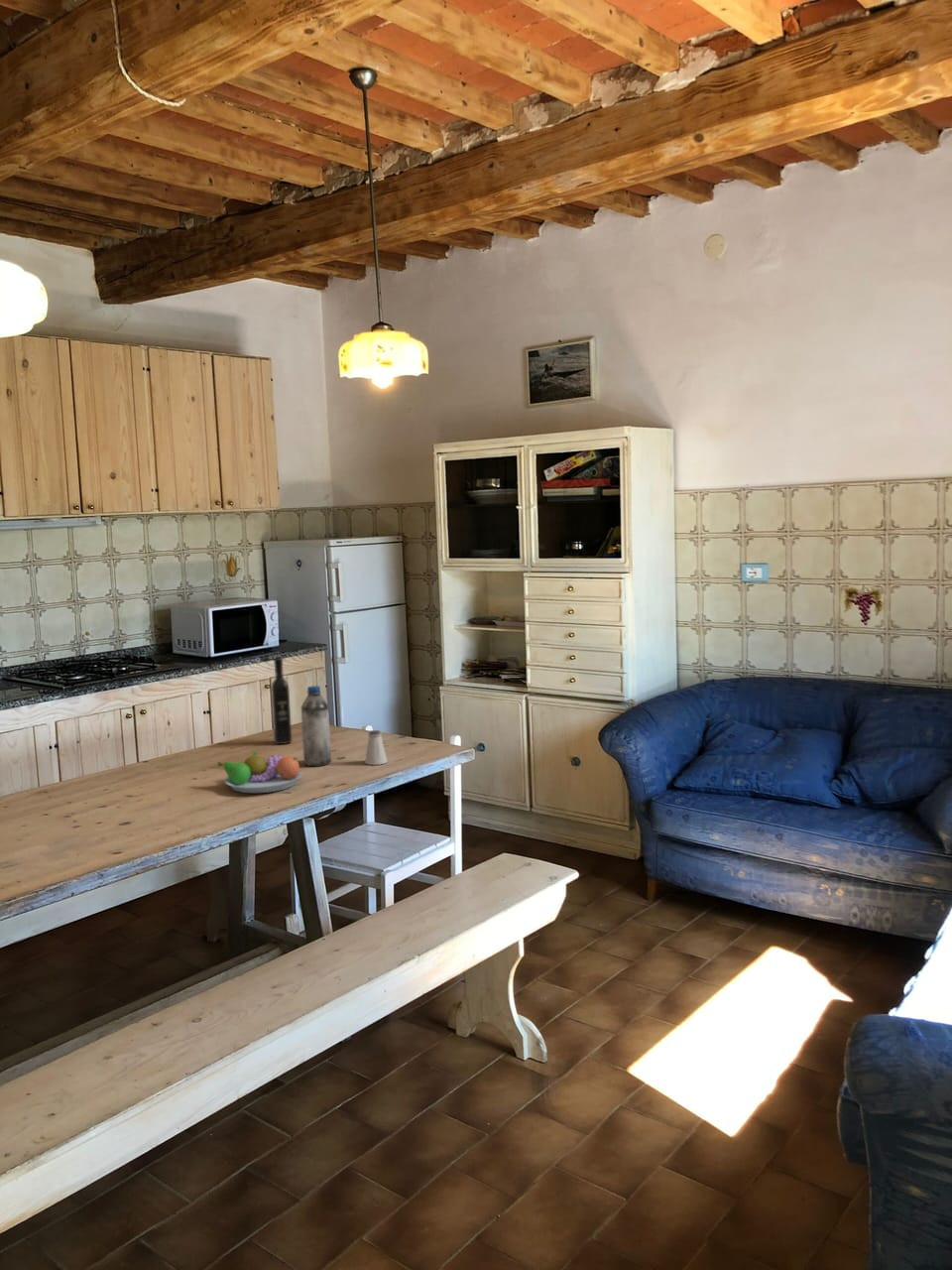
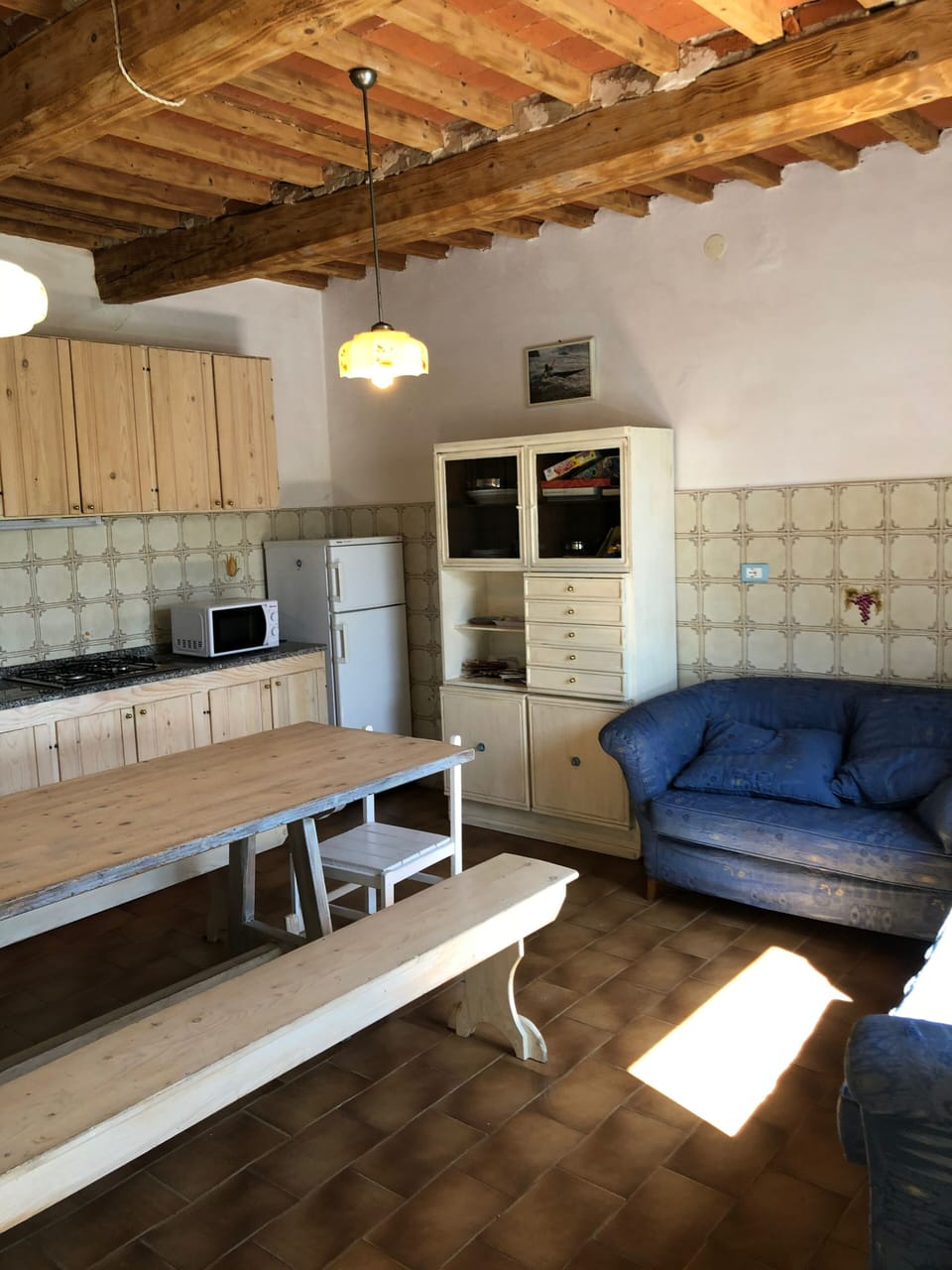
- water bottle (315, 724)
- fruit bowl (260, 769)
- saltshaker (375, 746)
- wine bottle (281, 700)
